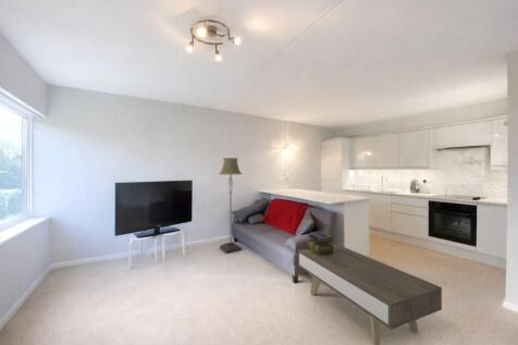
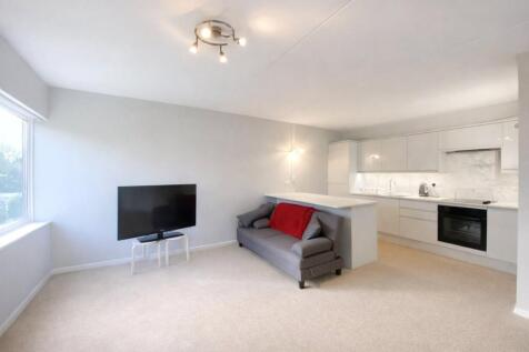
- stack of books (320, 242)
- floor lamp (230, 204)
- coffee table (357, 287)
